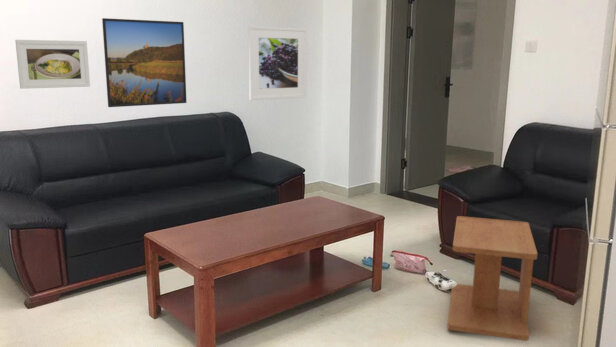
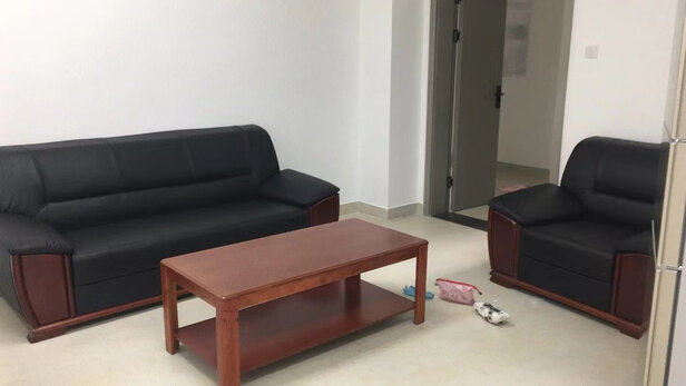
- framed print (146, 63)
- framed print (278, 63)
- side table (489, 274)
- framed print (54, 64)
